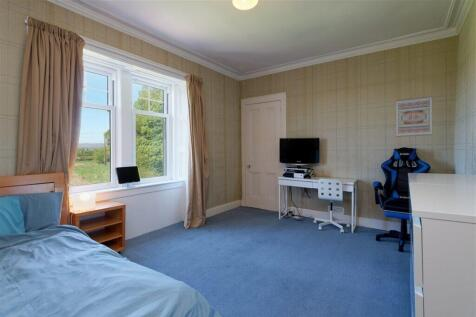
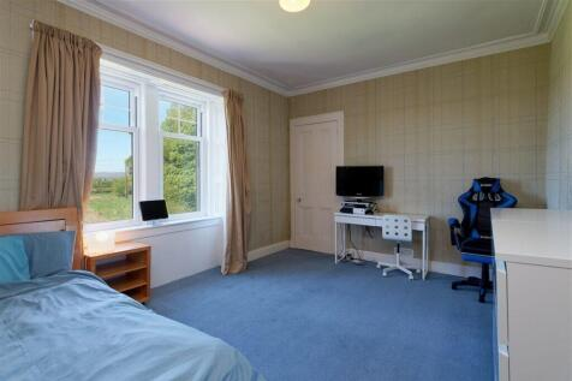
- wall art (413, 117)
